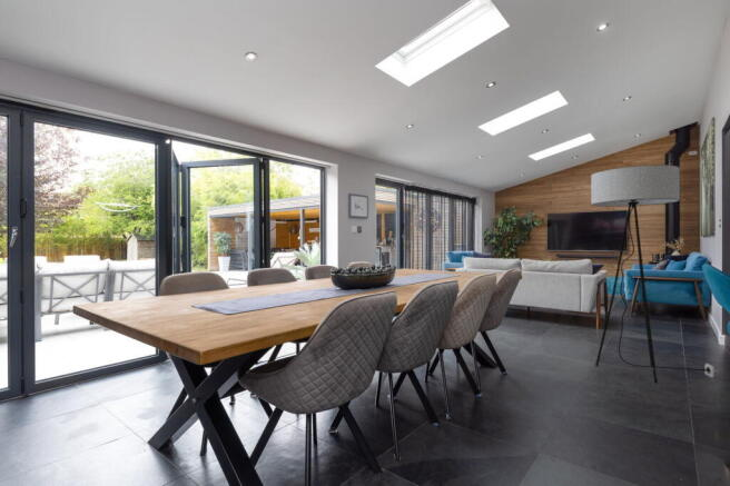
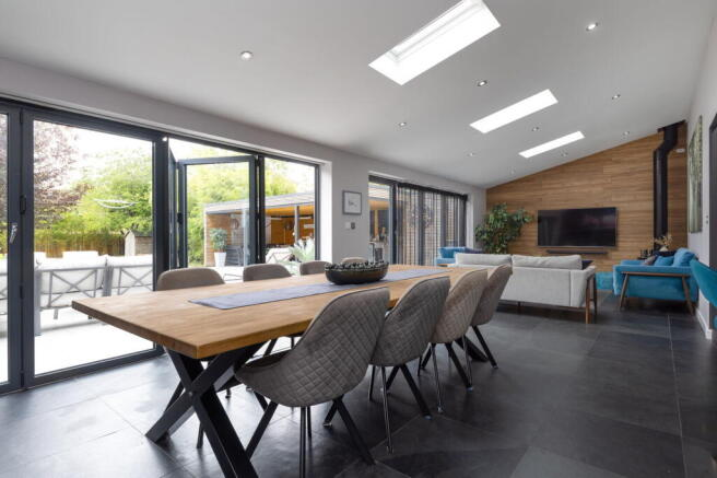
- floor lamp (643, 275)
